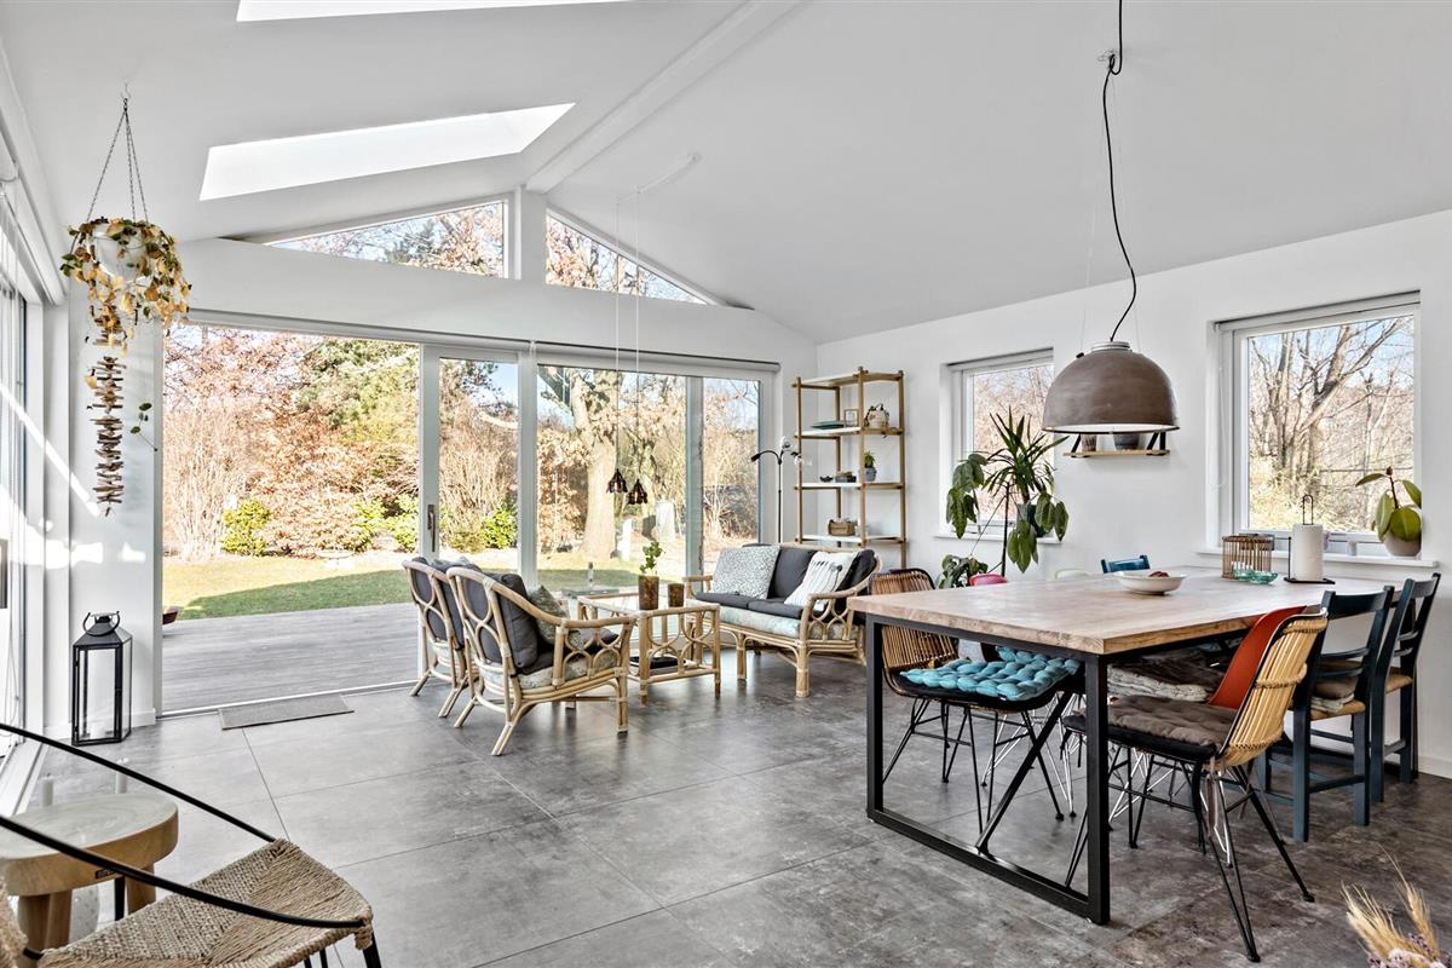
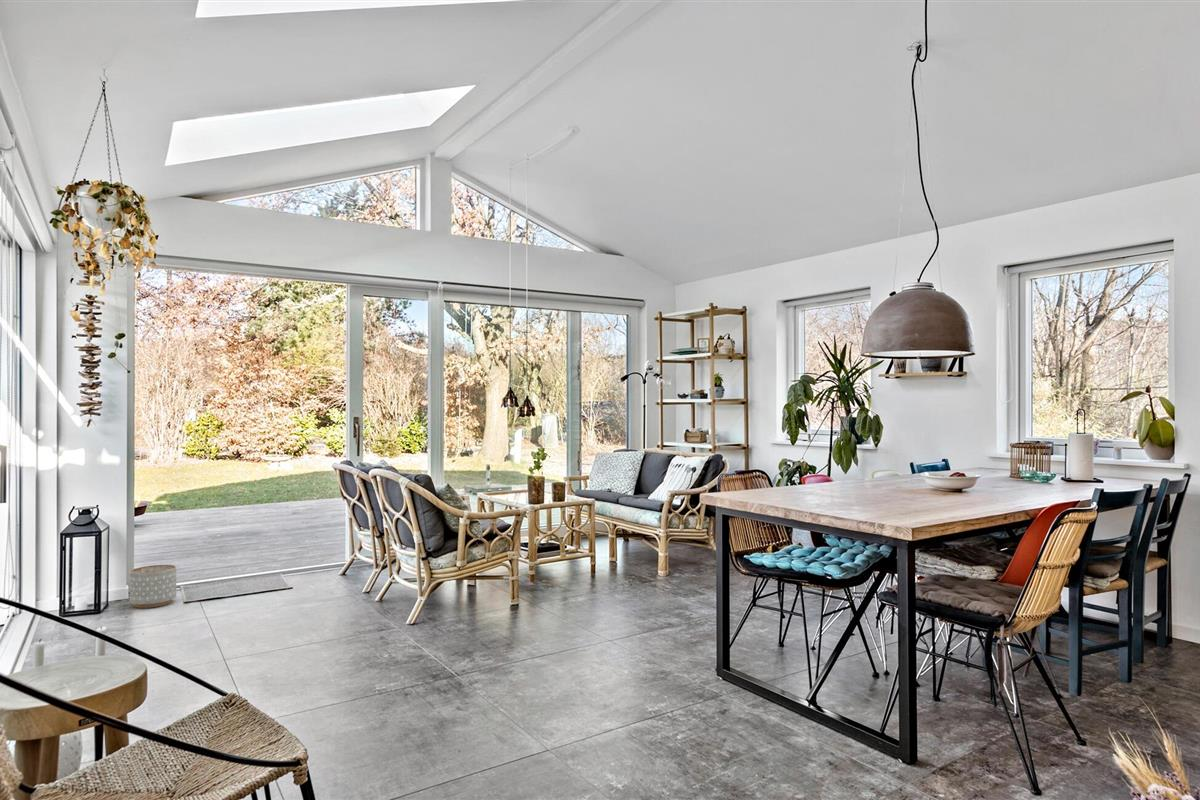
+ planter (153, 586)
